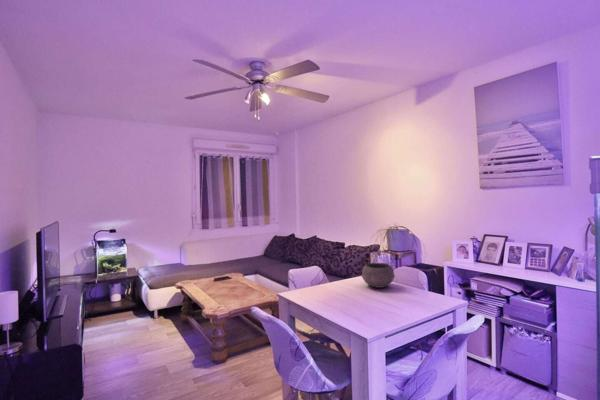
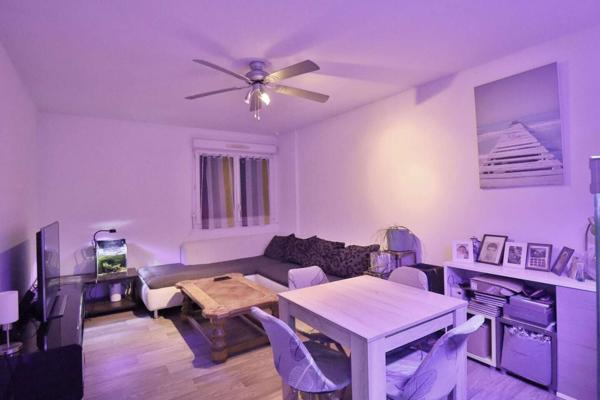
- bowl (378, 275)
